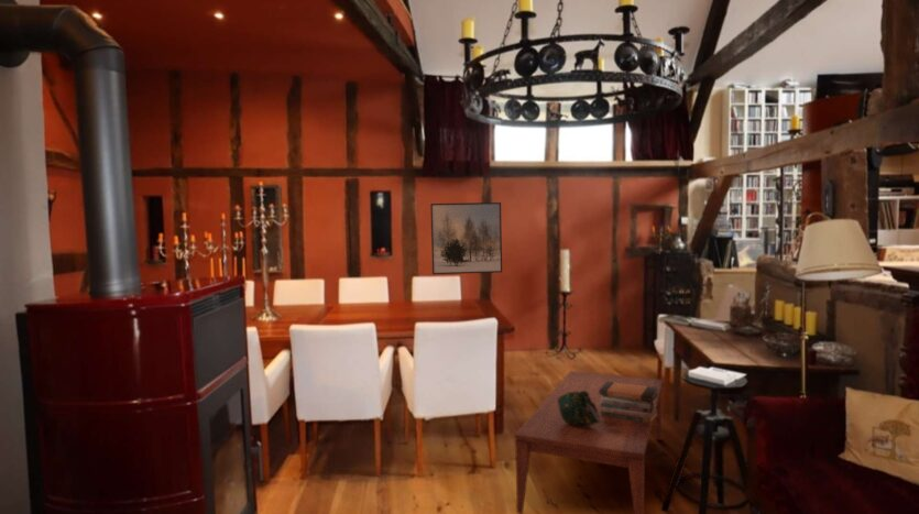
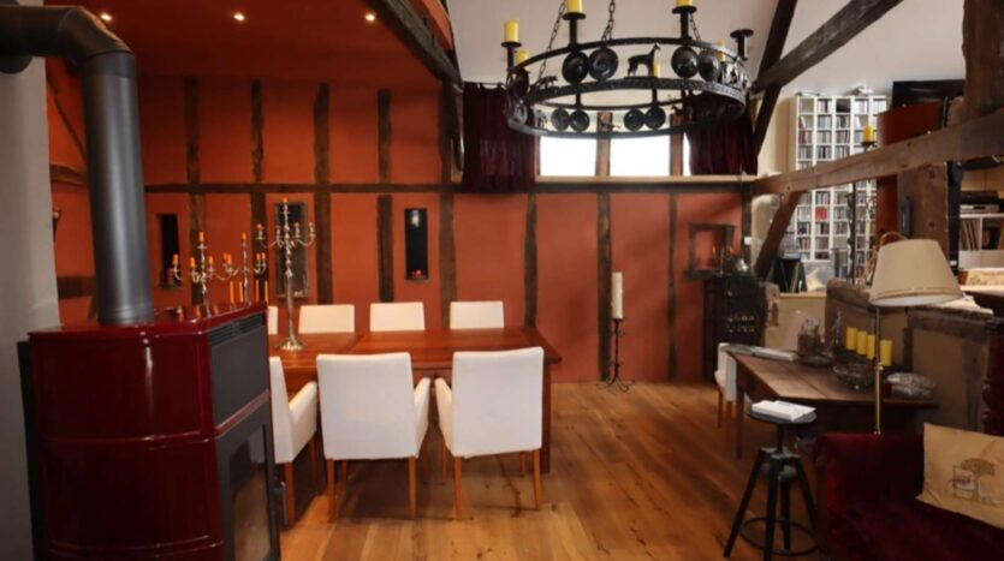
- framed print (467, 238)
- book stack (627, 401)
- decorative bowl (578, 407)
- coffee table (599, 437)
